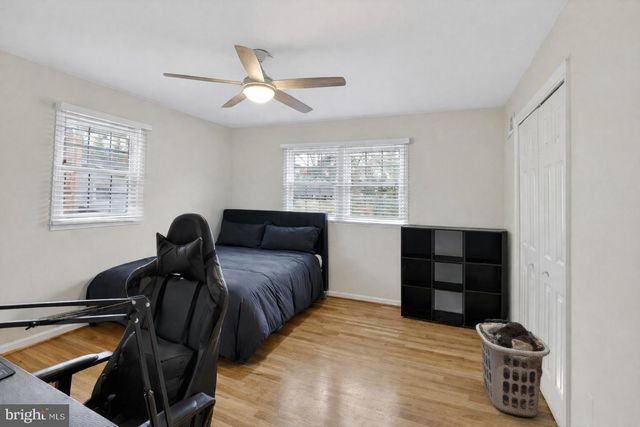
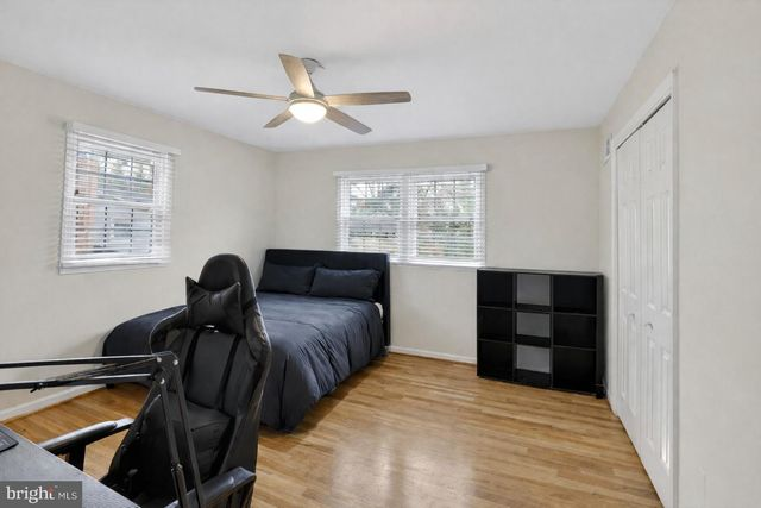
- clothes hamper (509, 360)
